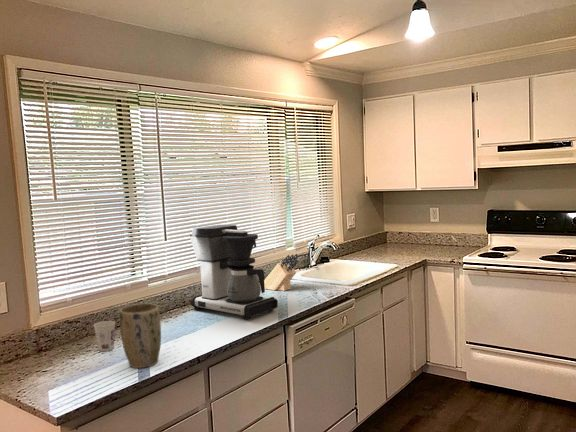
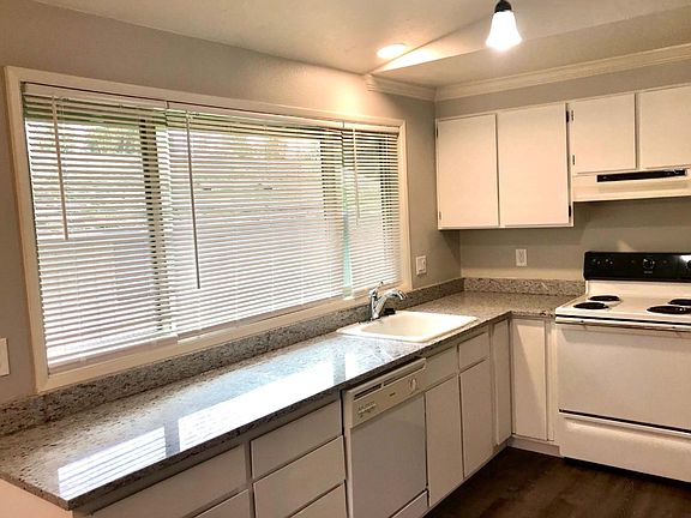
- knife block (279, 271)
- plant pot (141, 335)
- coffee maker (231, 268)
- cup (105, 336)
